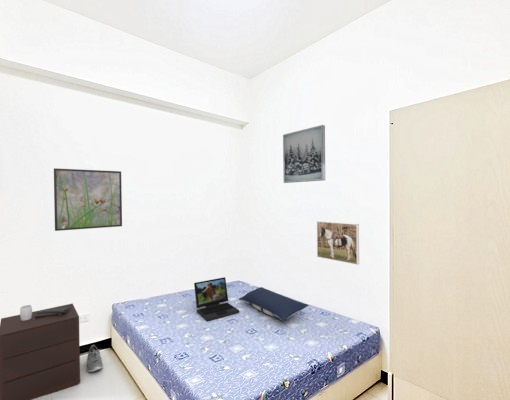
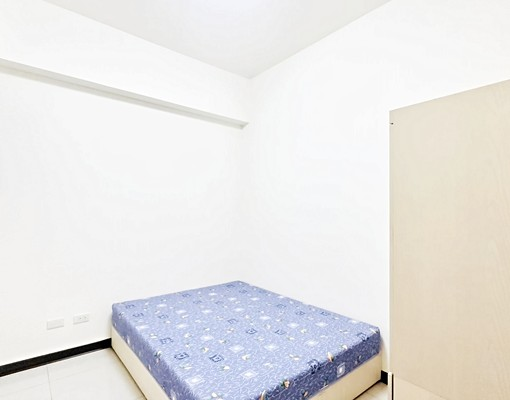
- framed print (90, 199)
- laptop (216, 297)
- pillow (271, 302)
- nightstand (40, 345)
- sneaker (93, 358)
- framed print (336, 241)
- wall art (302, 156)
